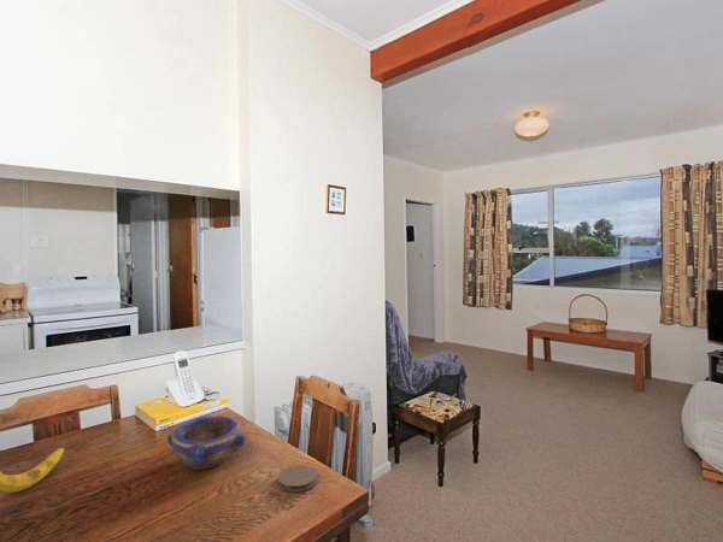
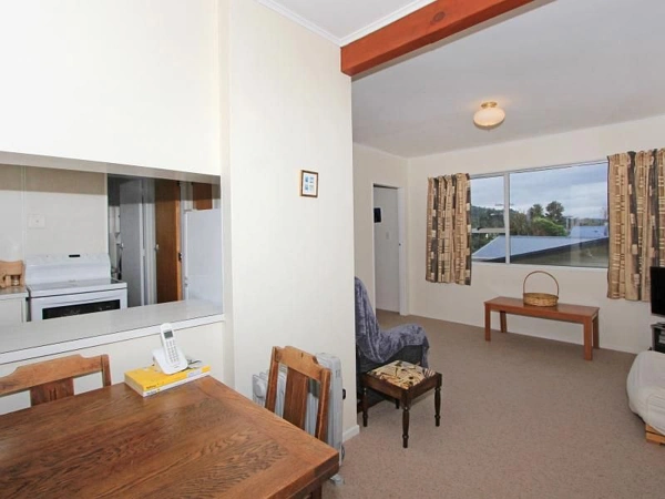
- bowl (207, 443)
- coaster (298, 477)
- banana (34, 467)
